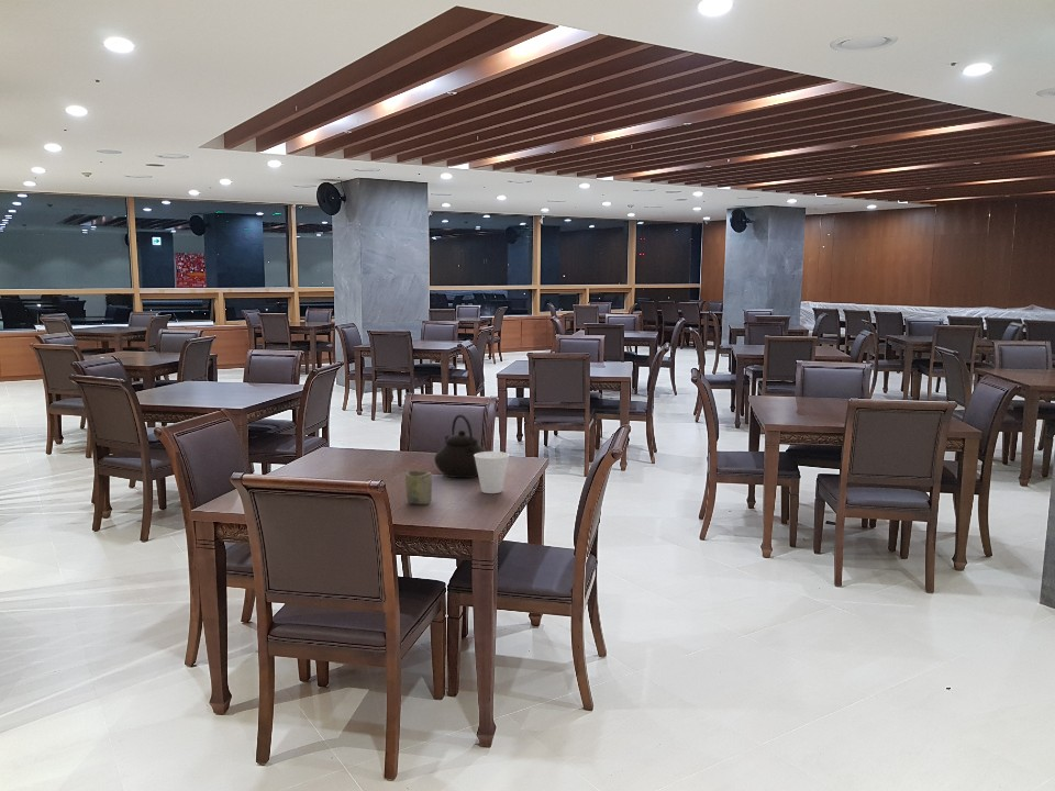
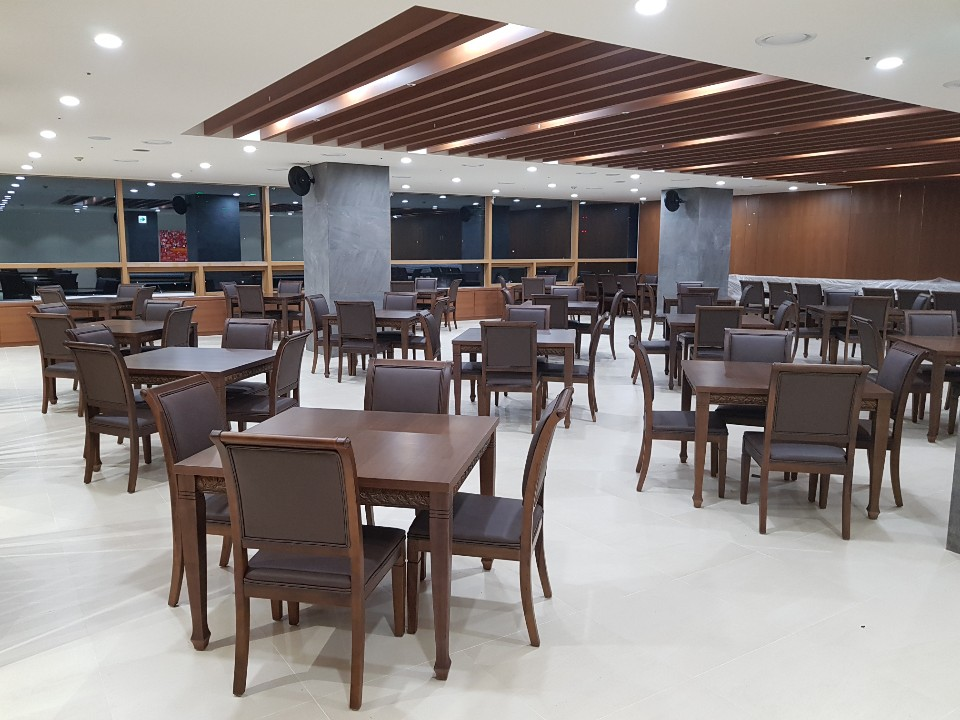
- cup (419, 487)
- cup (491, 472)
- teapot (459, 443)
